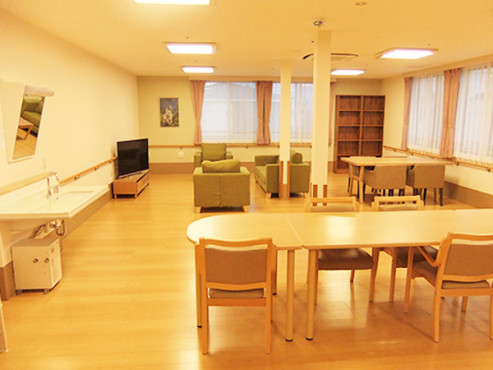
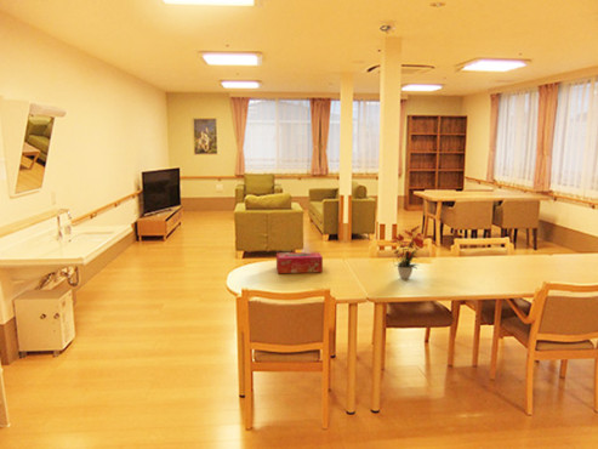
+ potted flower (406, 251)
+ tissue box (298, 262)
